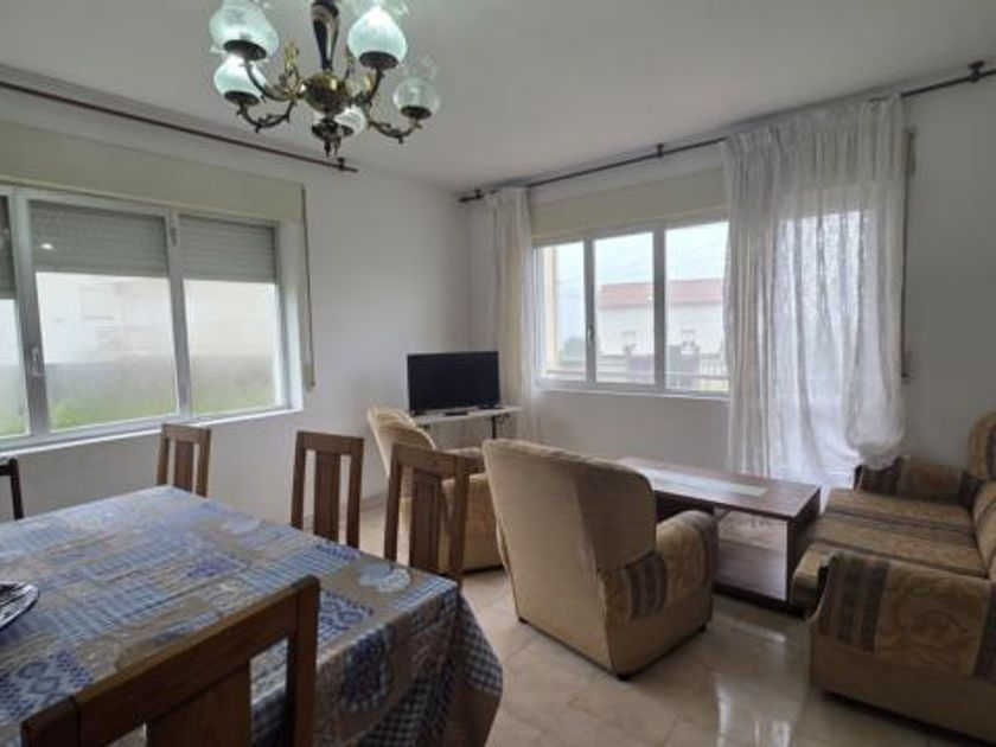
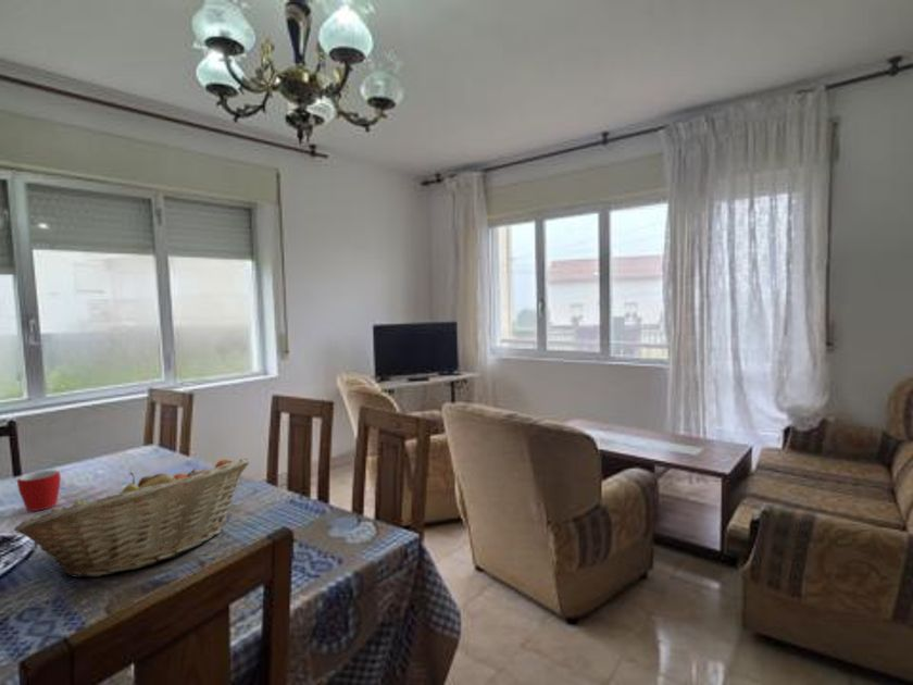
+ fruit basket (147, 506)
+ mug (36, 490)
